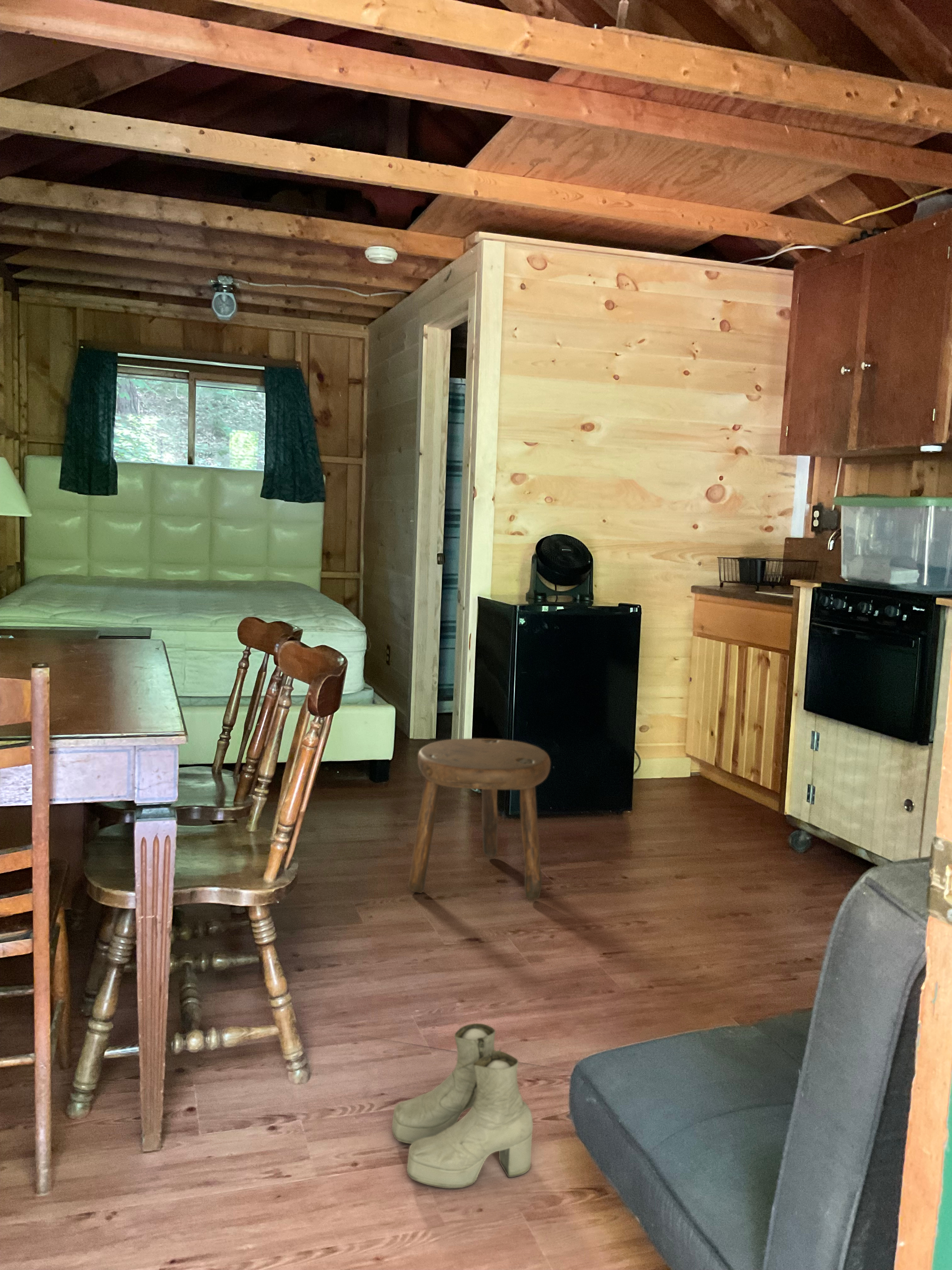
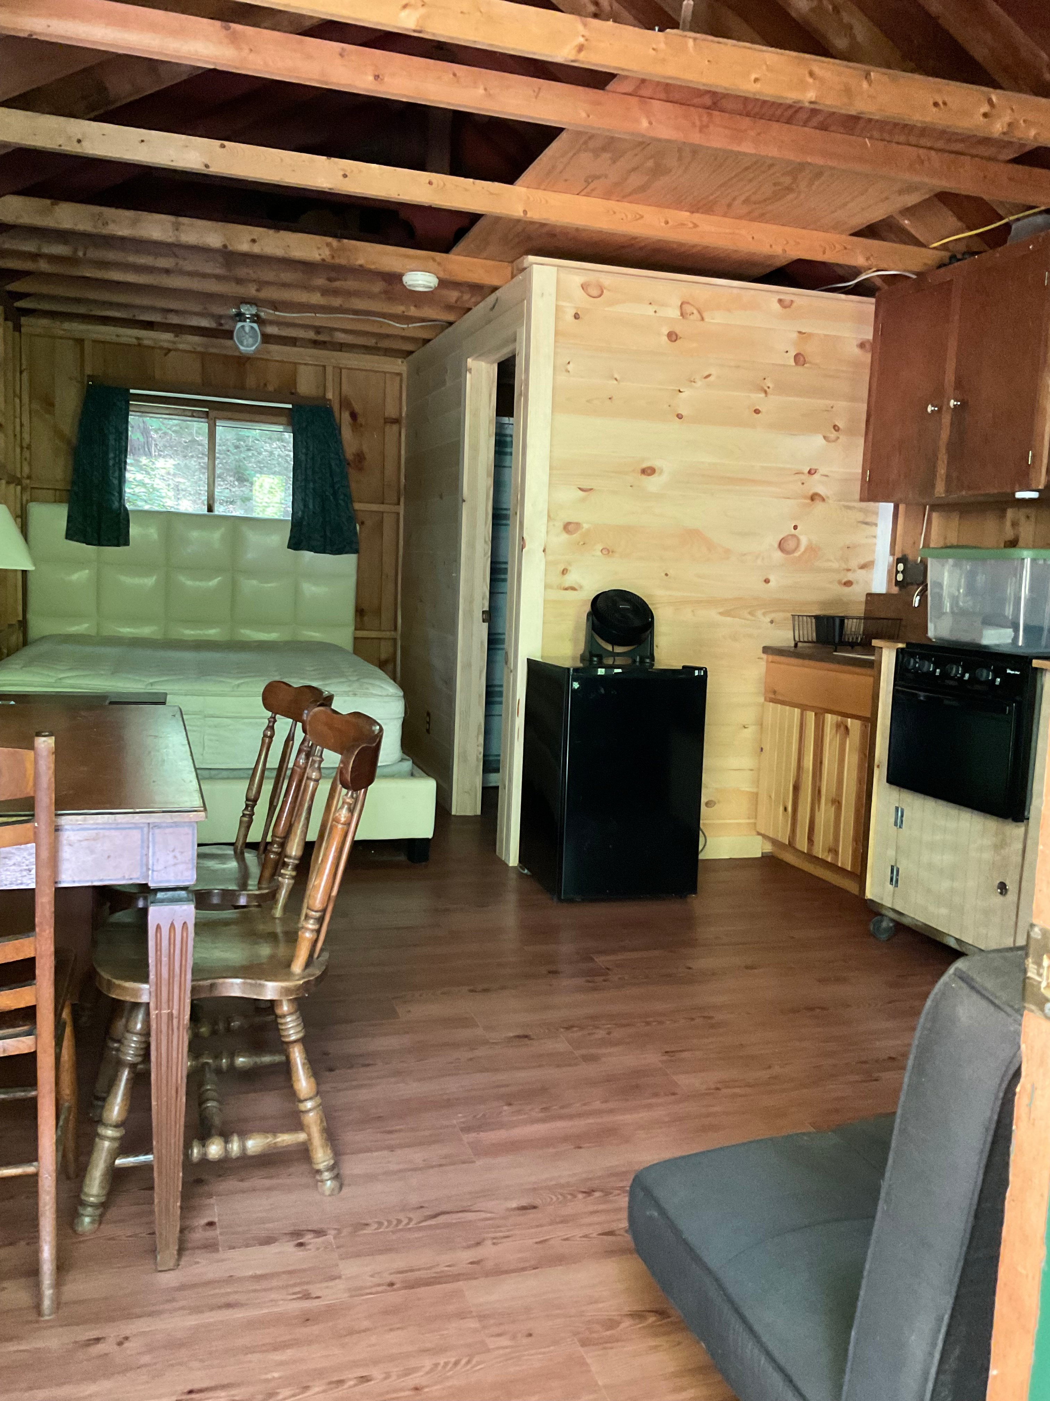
- stool (485, 815)
- boots (462, 1099)
